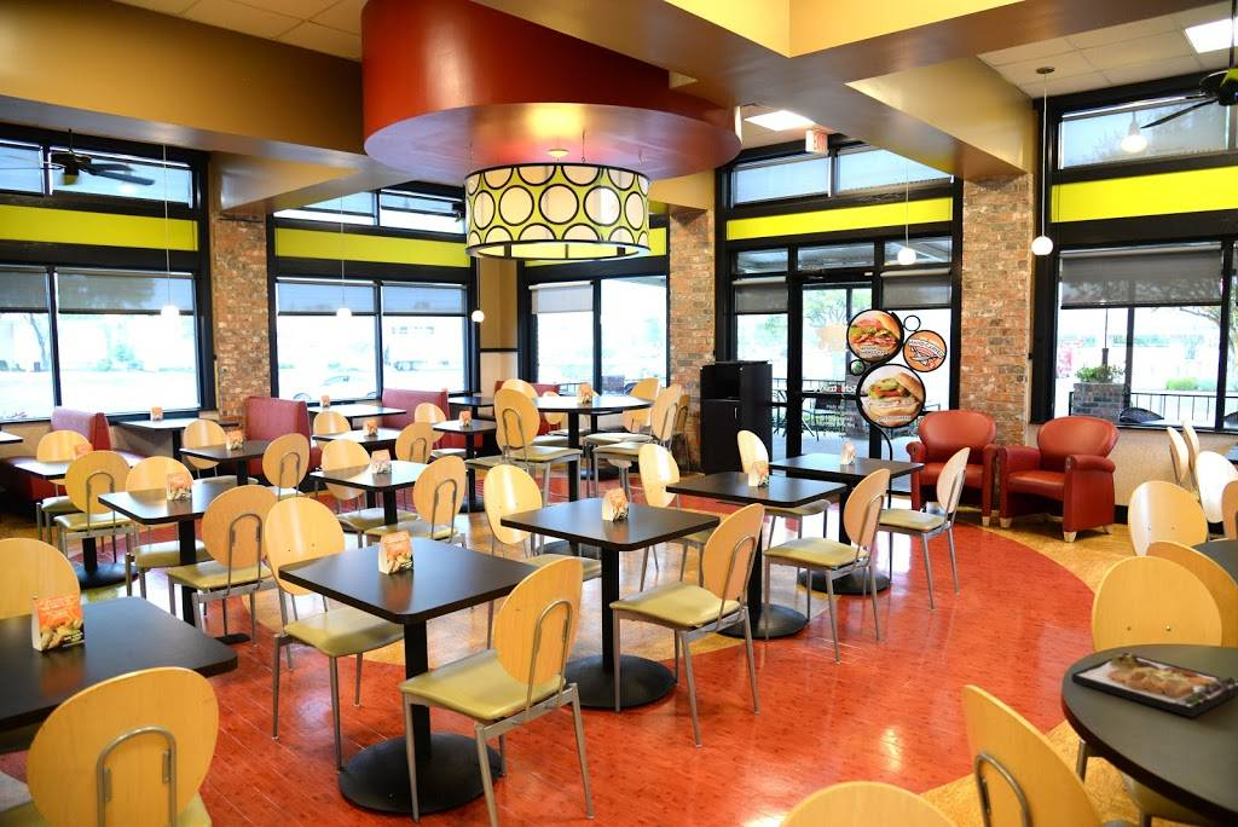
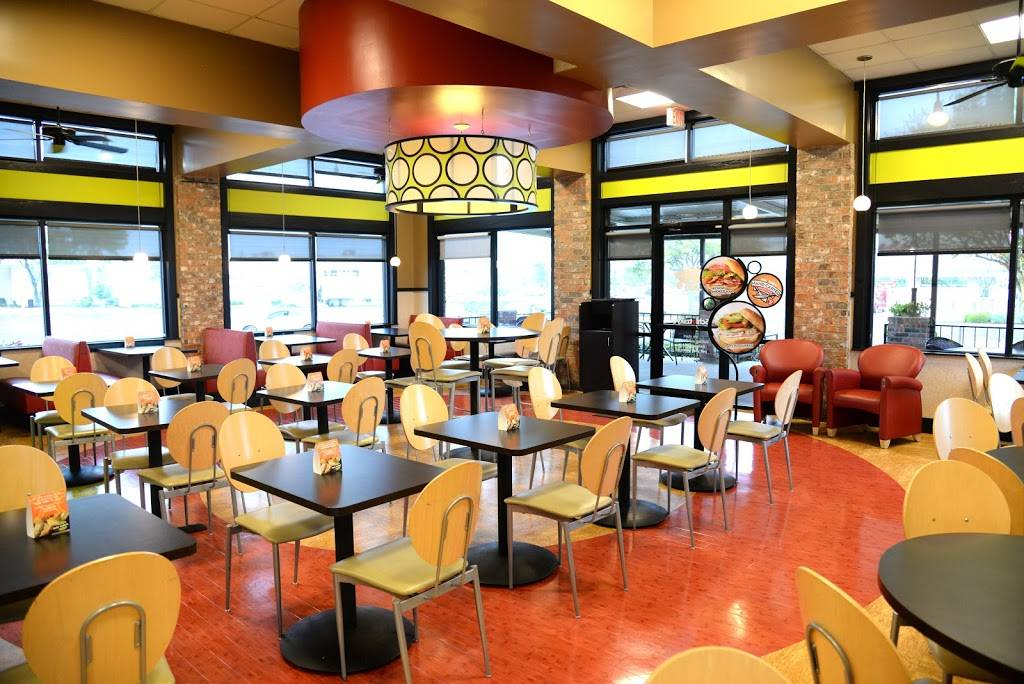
- food plate (1156, 677)
